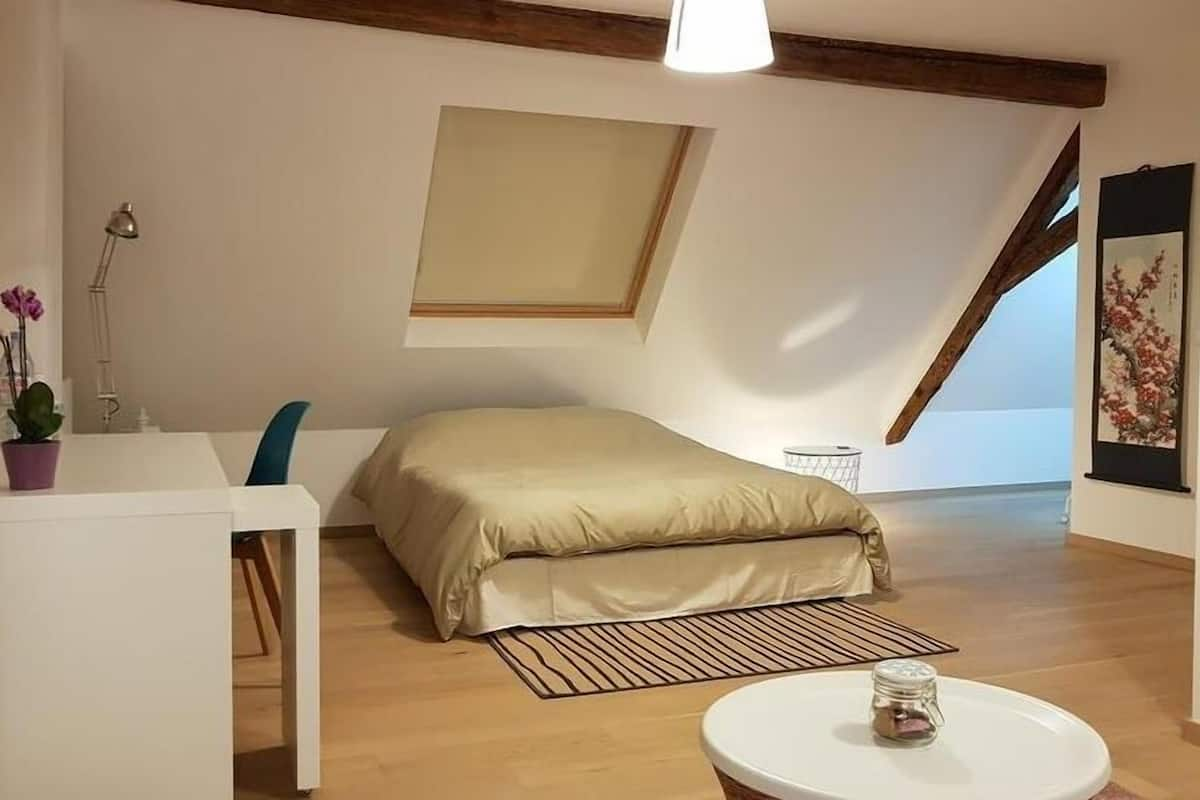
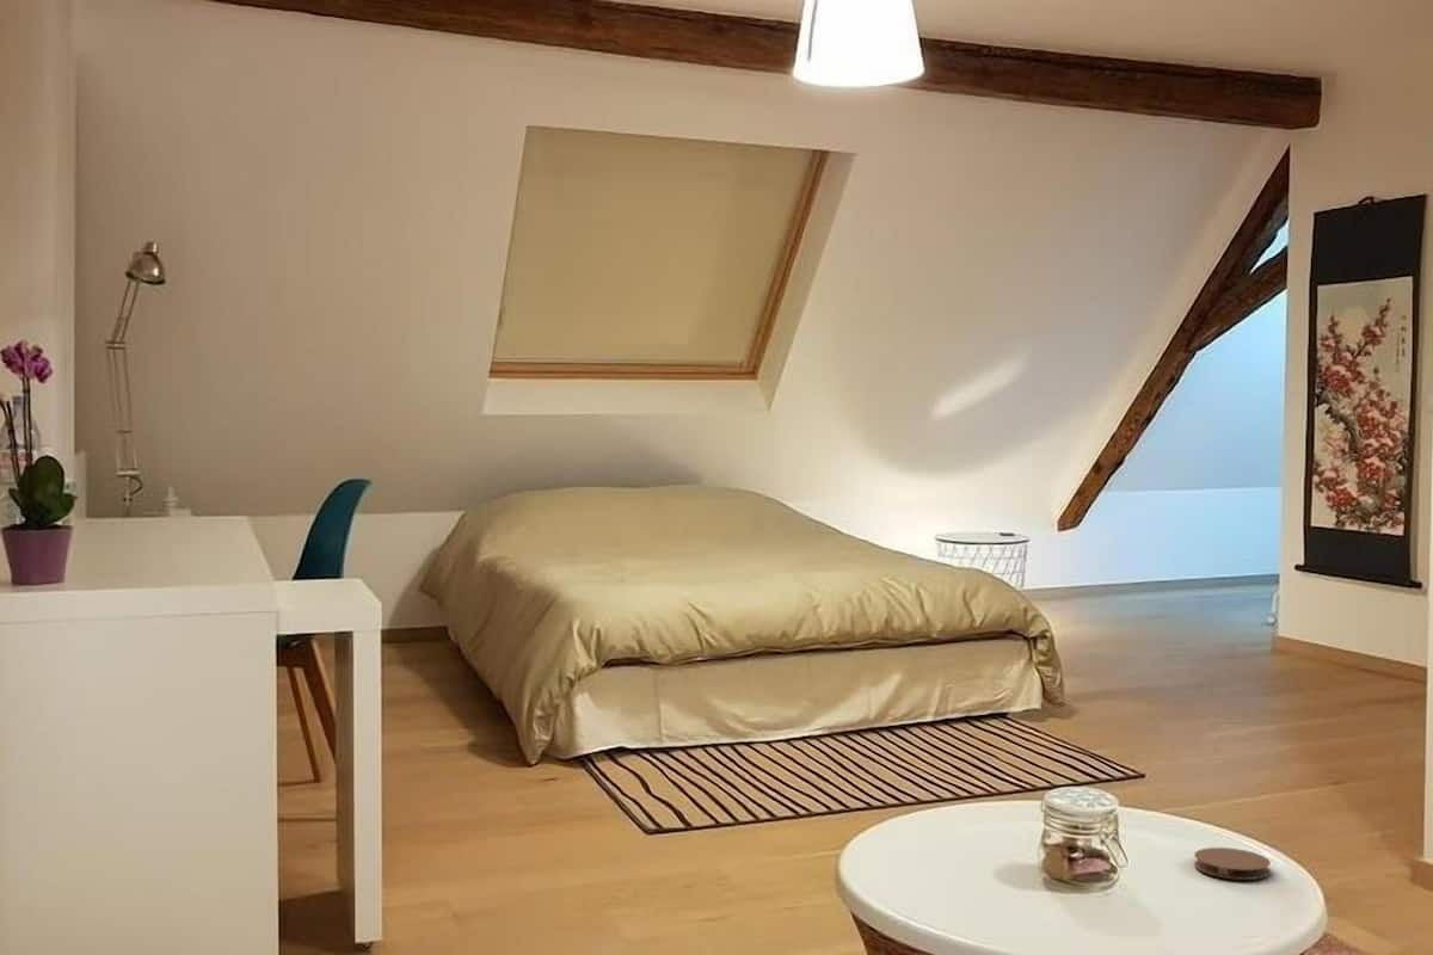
+ coaster (1231, 863)
